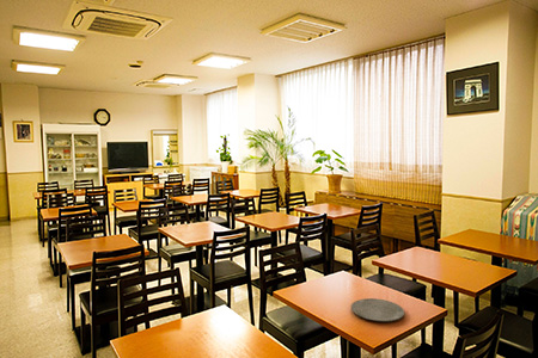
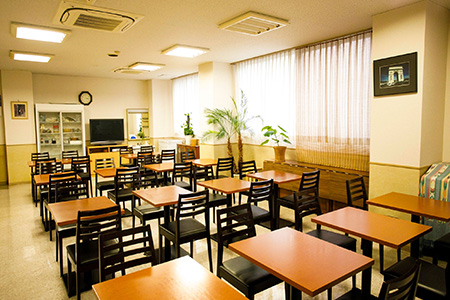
- plate (377, 309)
